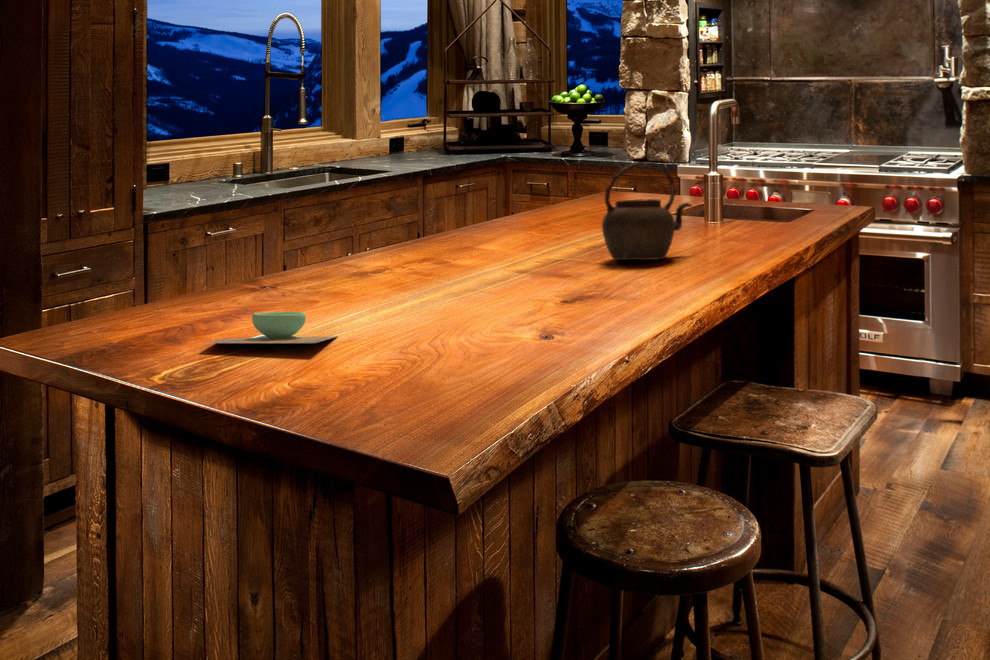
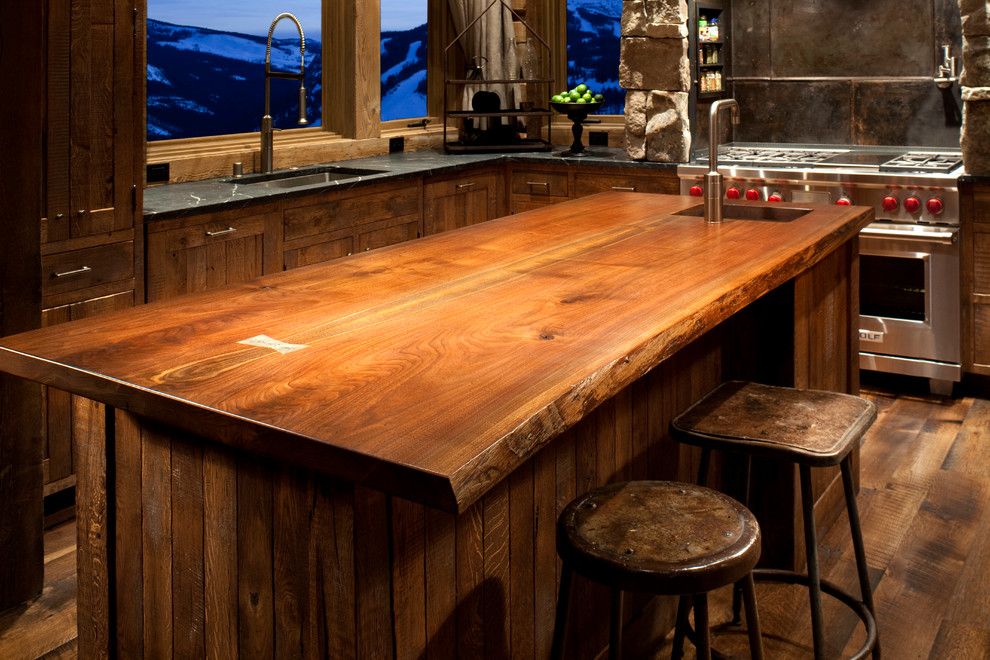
- kettle (648, 211)
- soup bowl (276, 322)
